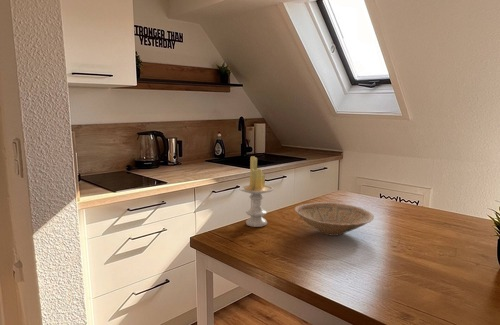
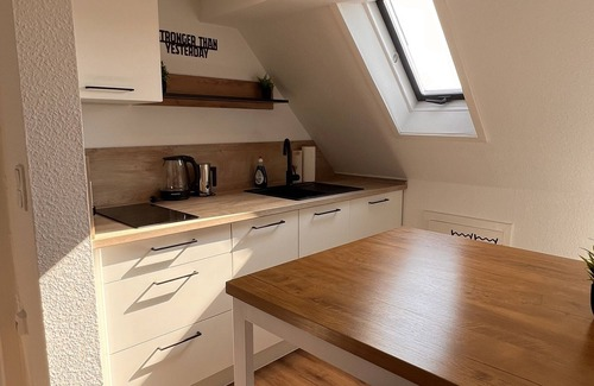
- bowl (332, 221)
- candle (256, 190)
